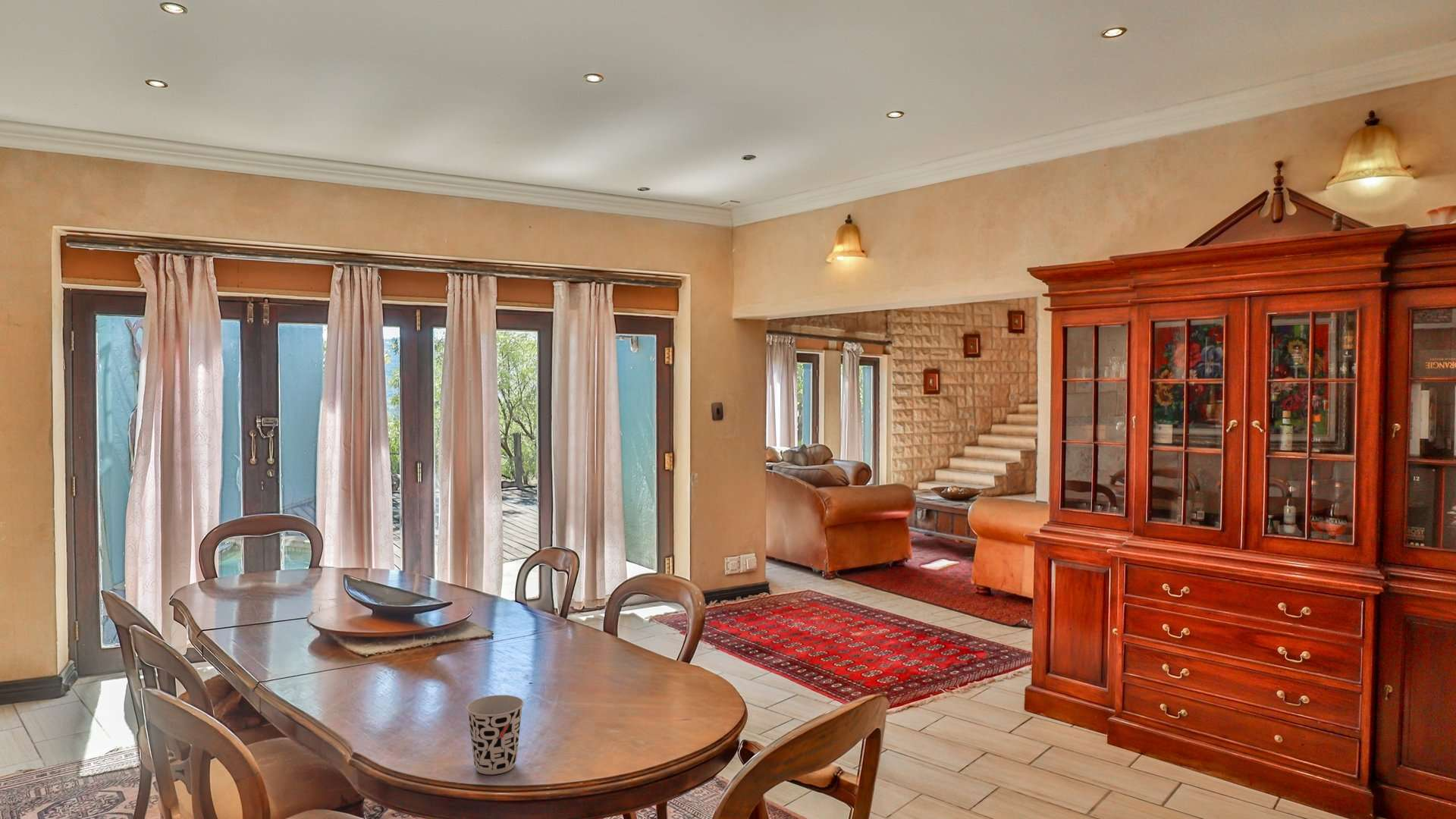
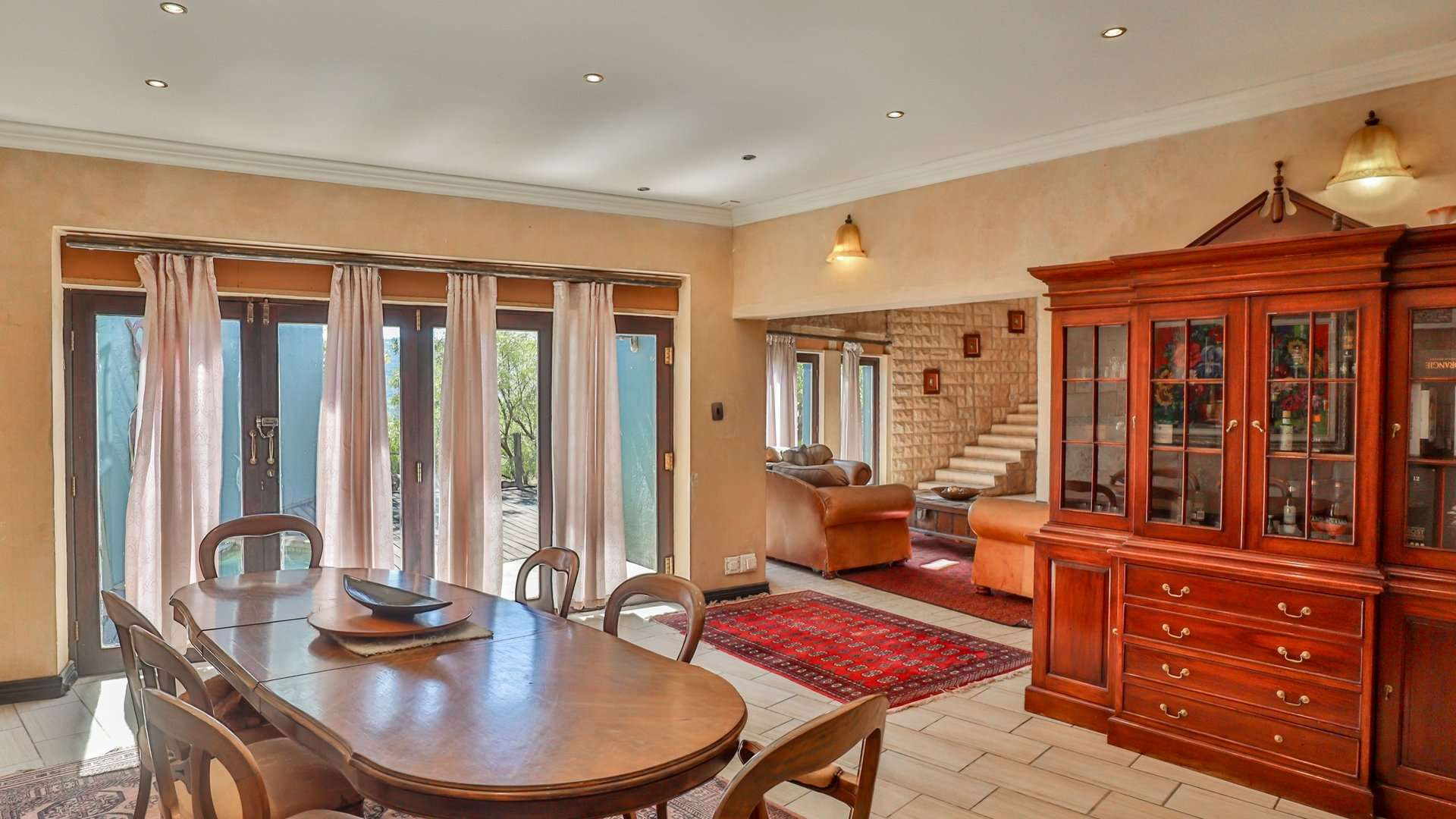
- cup (495, 735)
